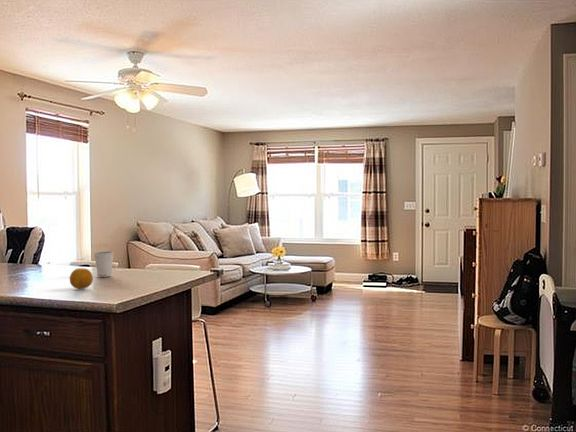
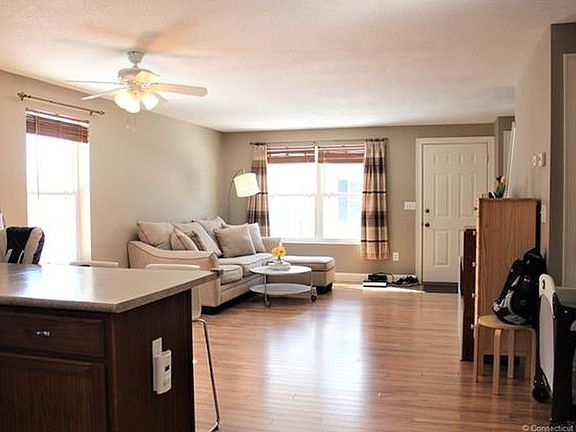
- dixie cup (104, 264)
- fruit (81, 278)
